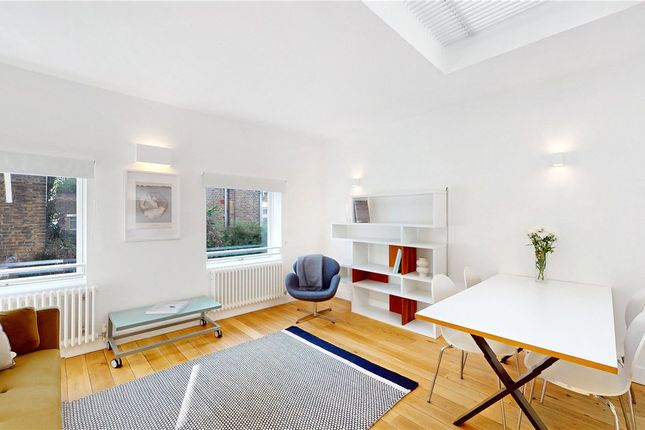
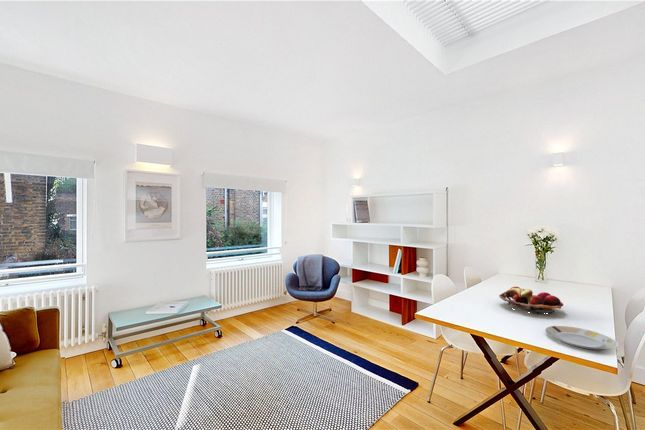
+ plate (579, 338)
+ fruit basket (529, 298)
